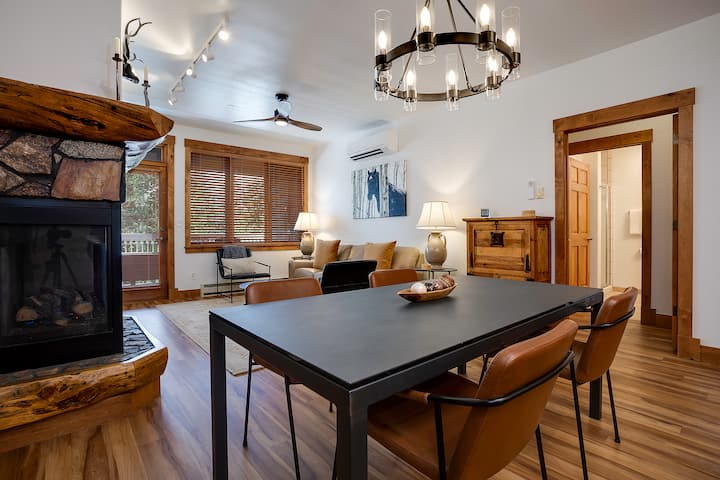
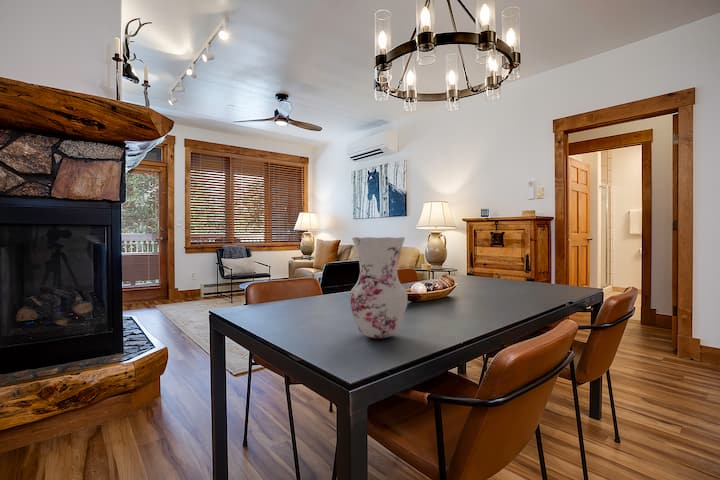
+ vase (378, 286)
